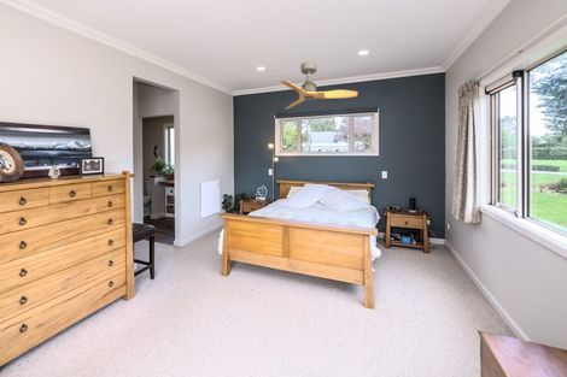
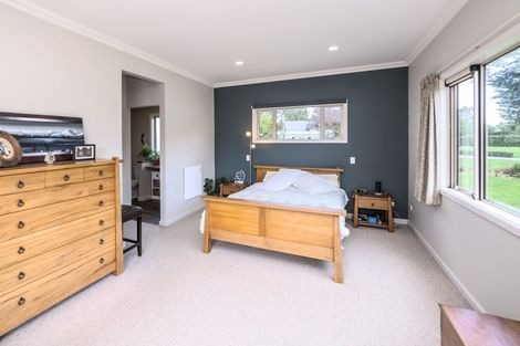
- ceiling fan (314, 83)
